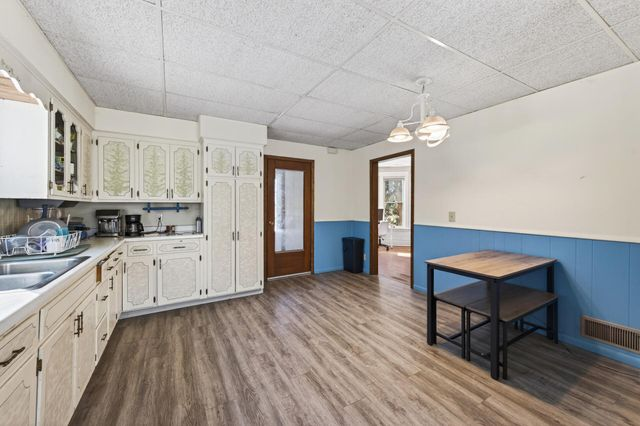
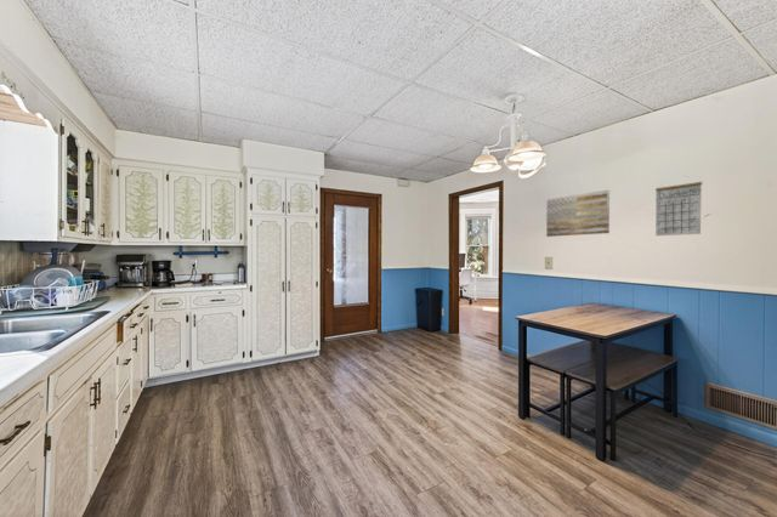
+ wall art (575, 215)
+ calendar (677, 204)
